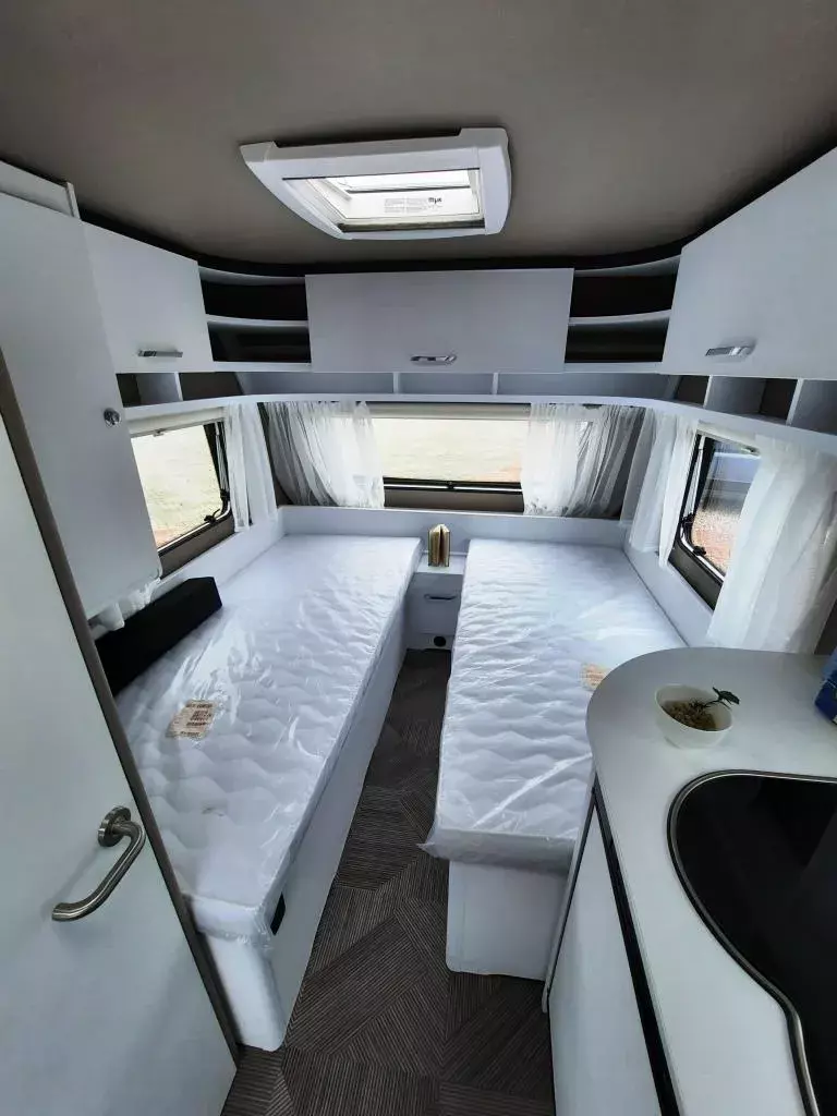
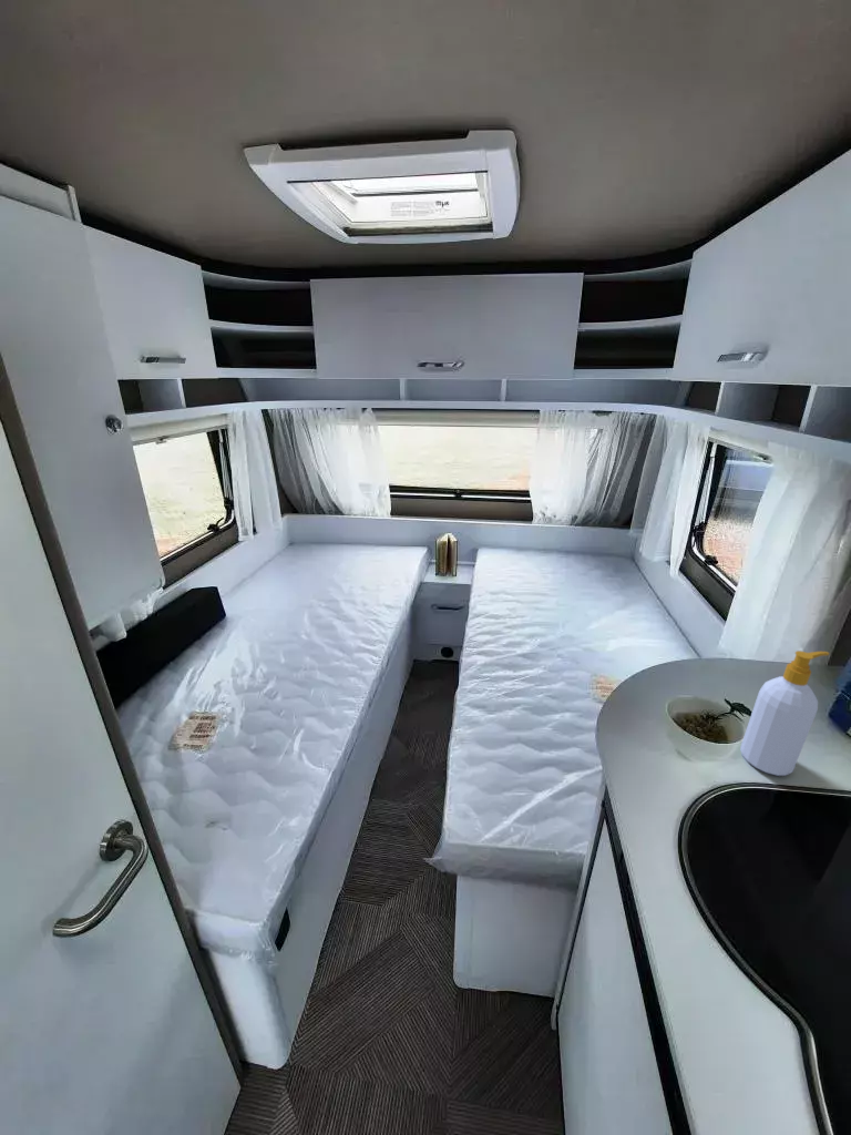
+ soap bottle (786, 708)
